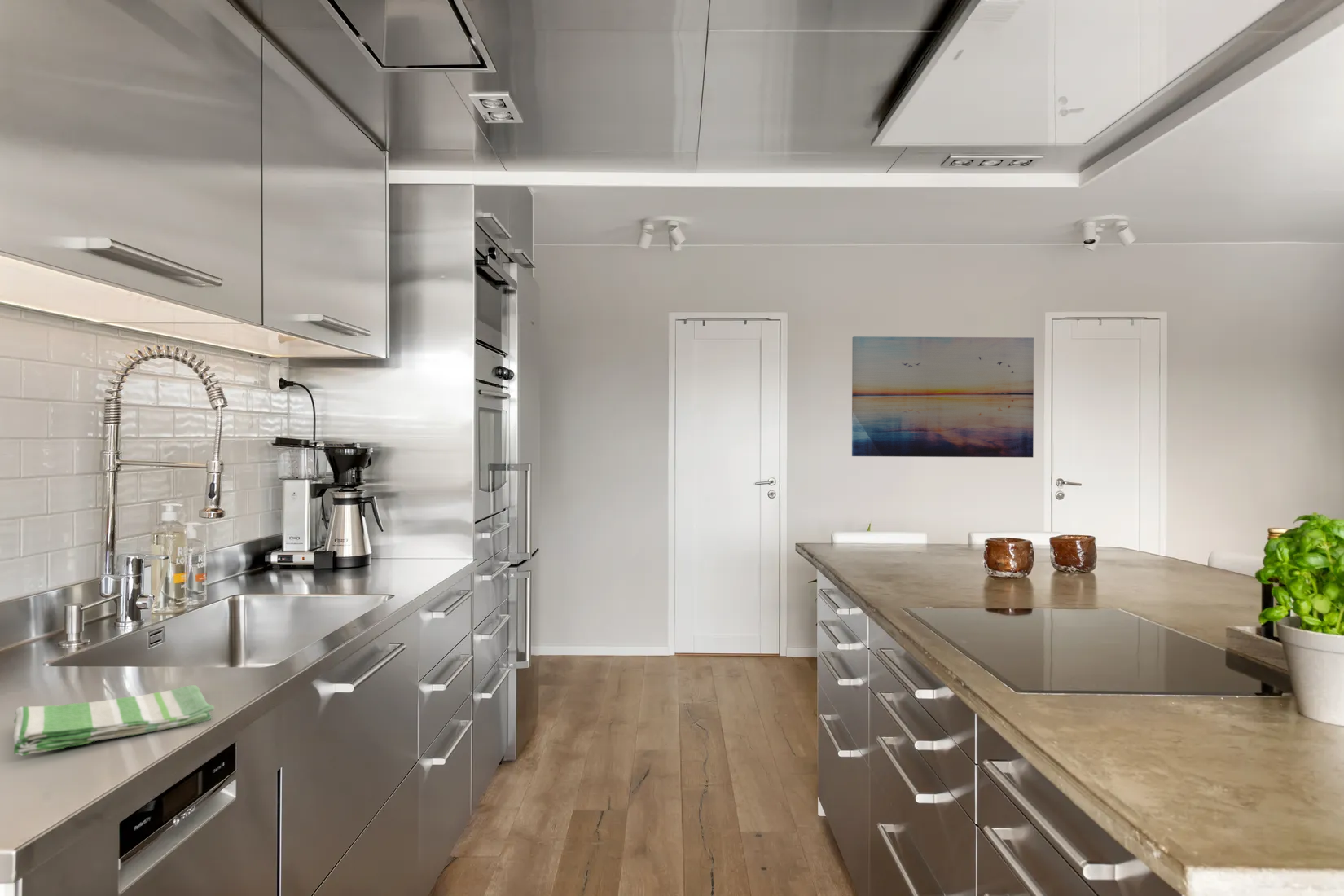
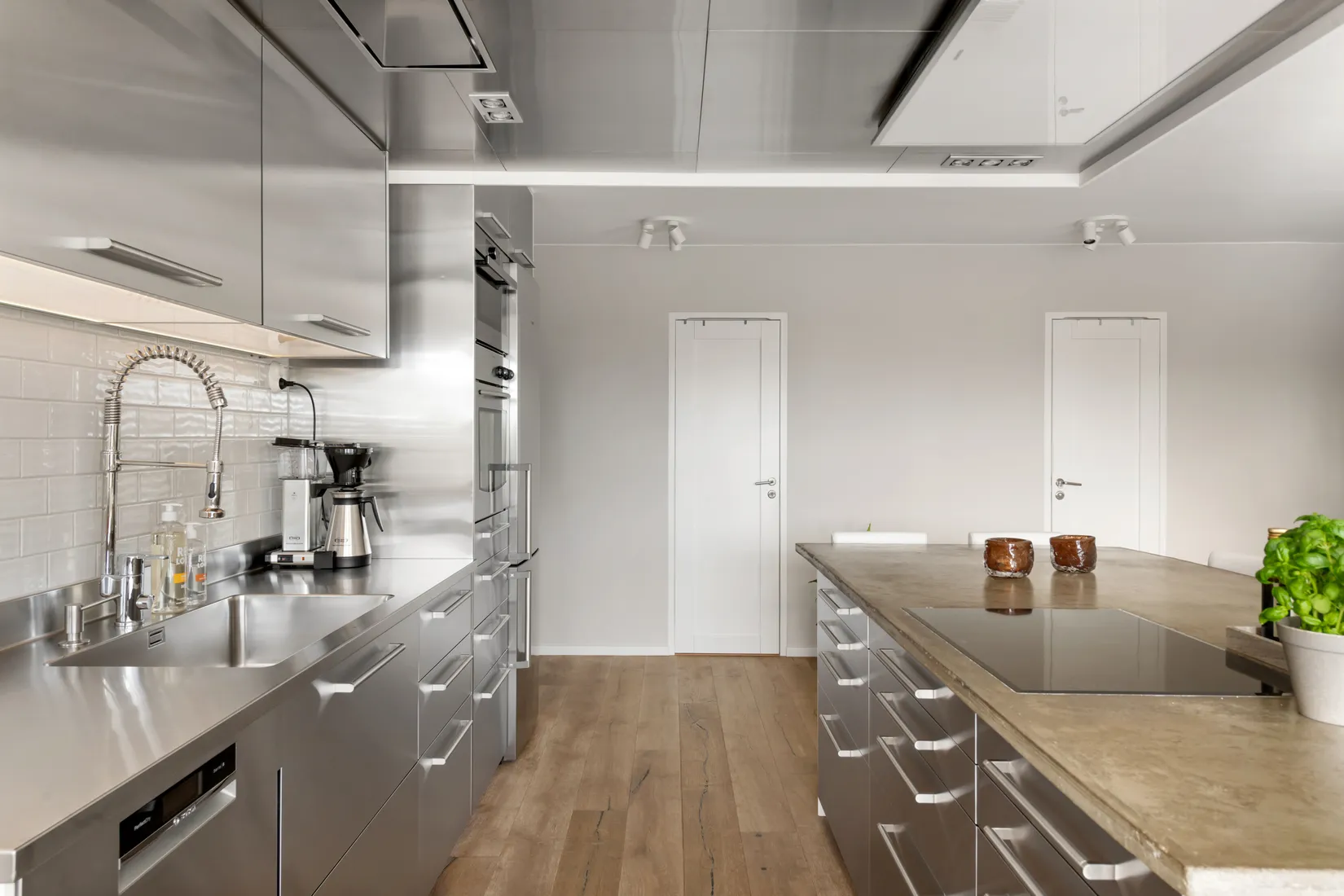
- dish towel (115, 714)
- wall art (942, 397)
